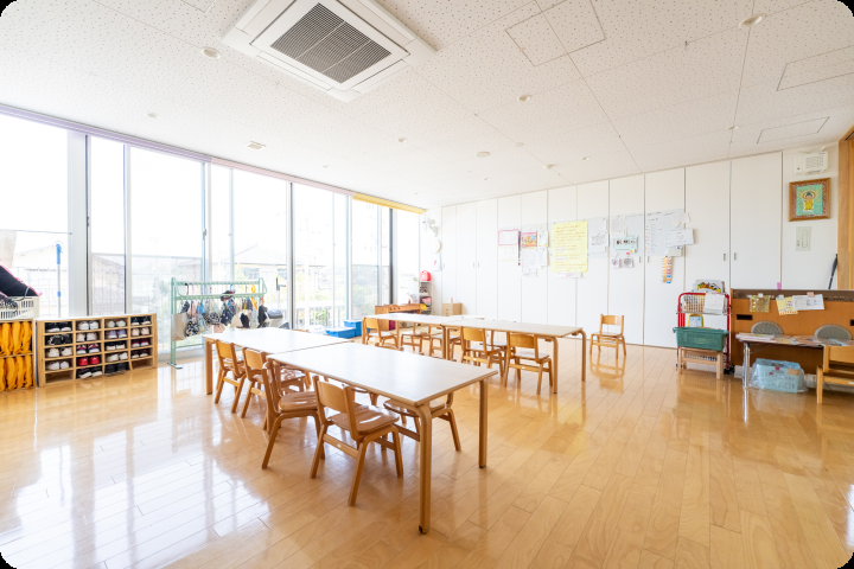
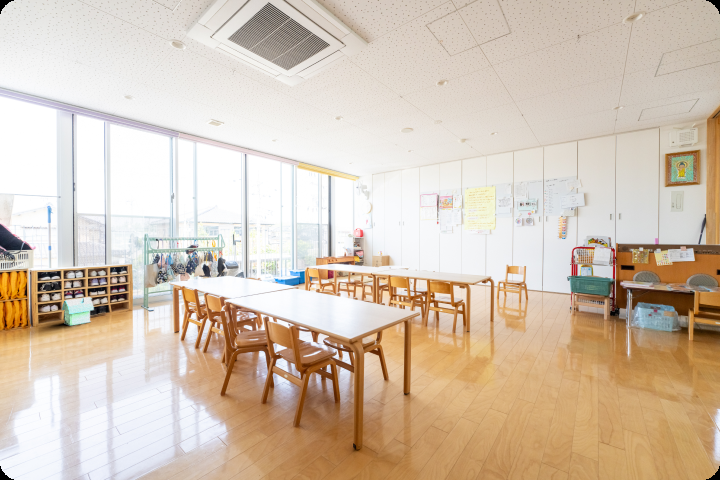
+ toy house (78, 310)
